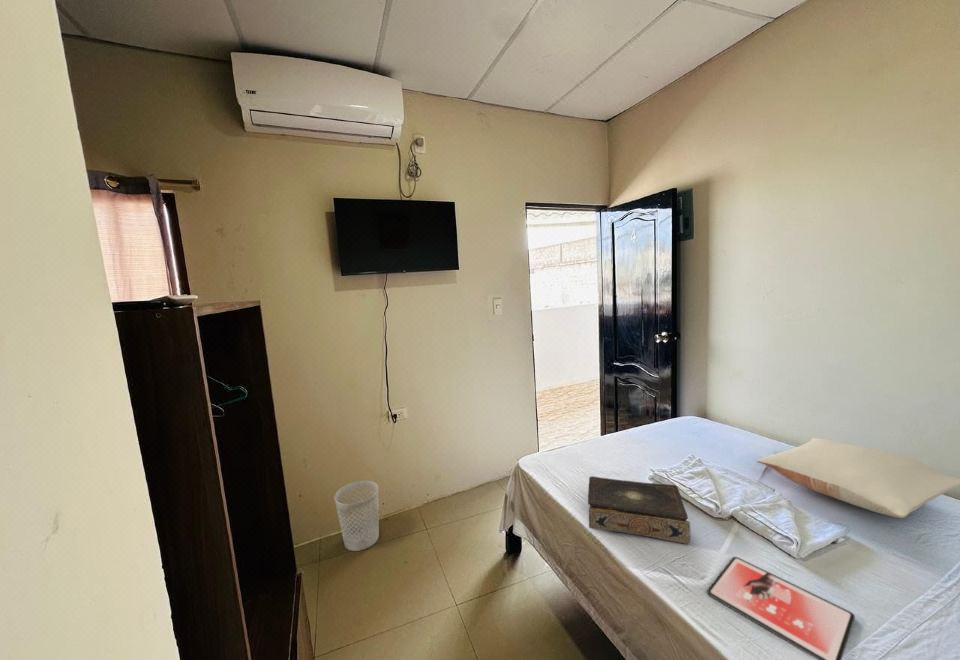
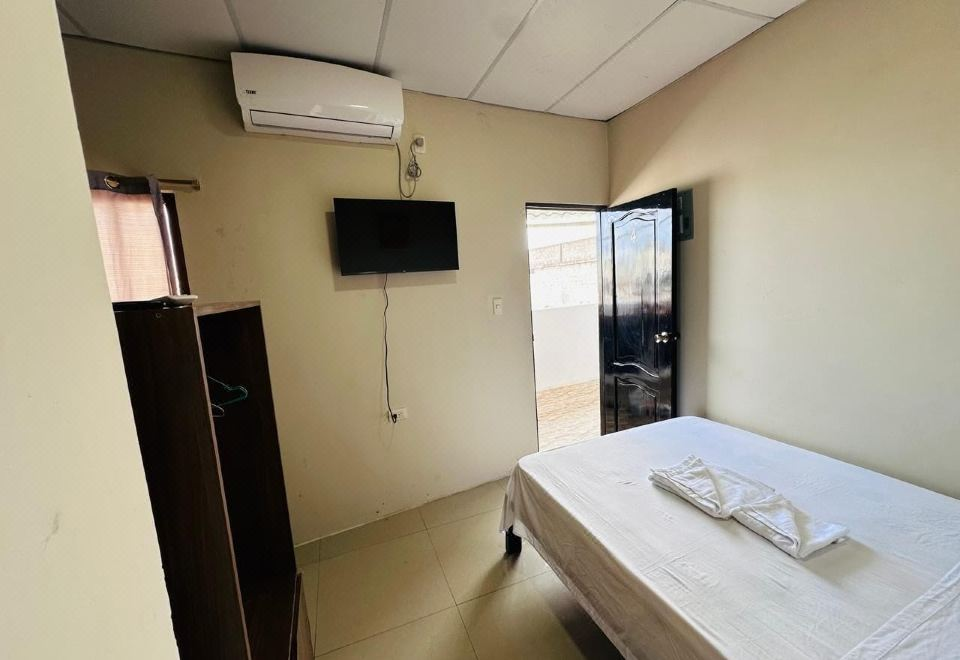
- book (634, 507)
- wastebasket (359, 515)
- tablet (776, 603)
- pillow (850, 471)
